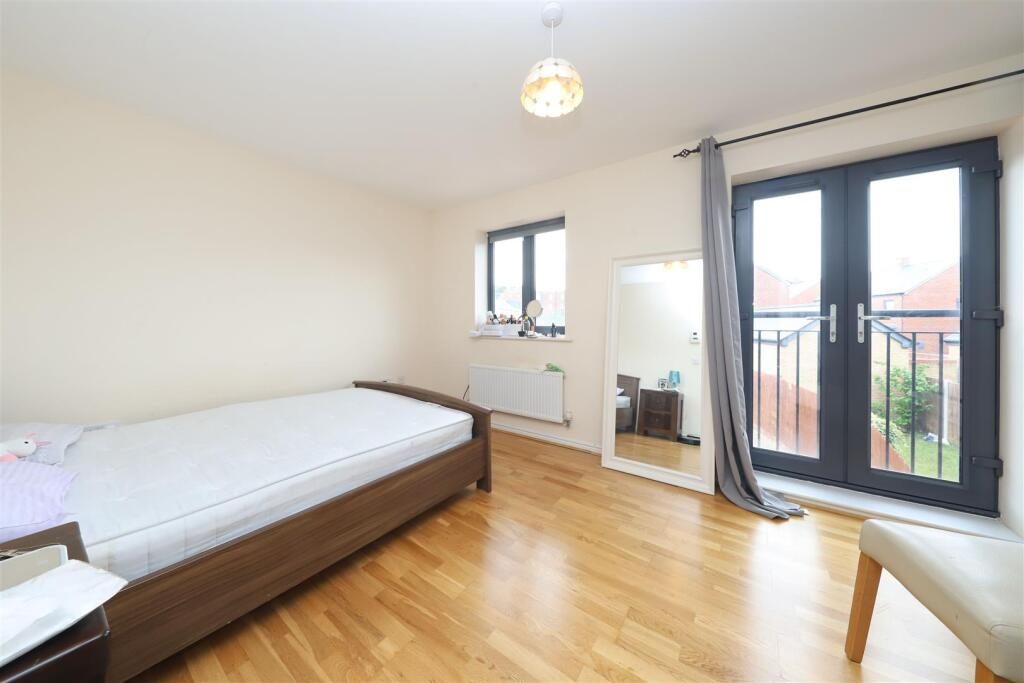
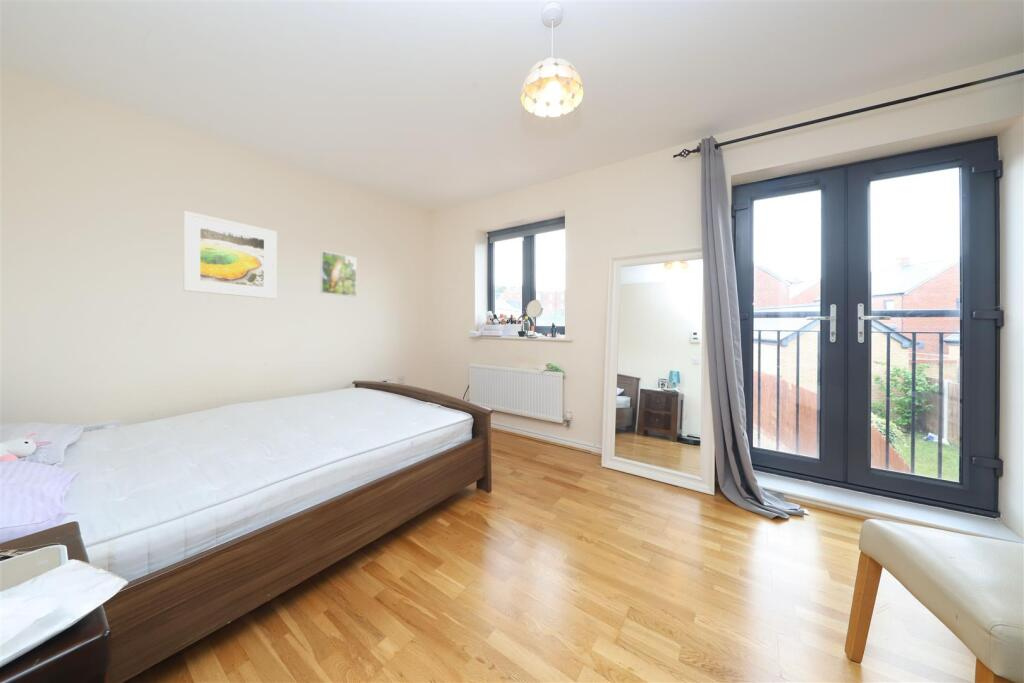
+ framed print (339, 274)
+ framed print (233, 258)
